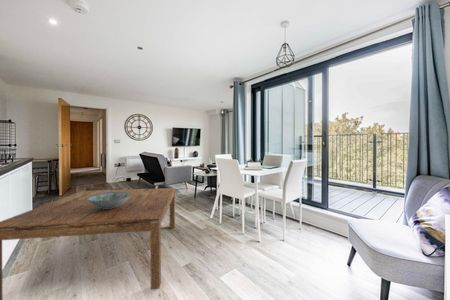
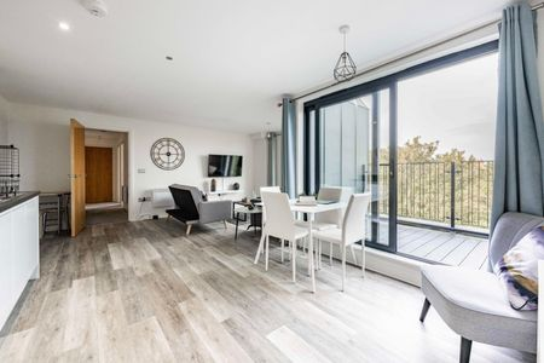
- decorative bowl (110, 201)
- coffee table (111, 227)
